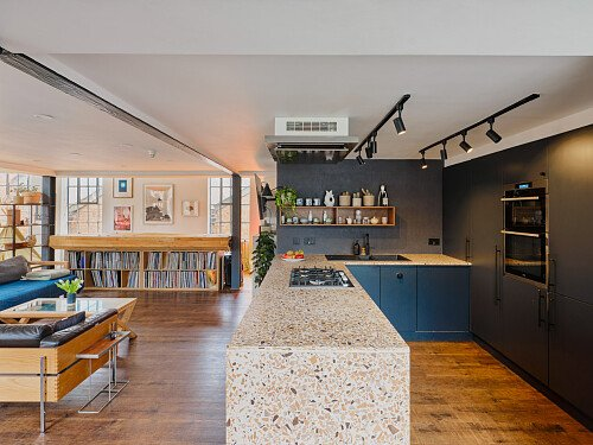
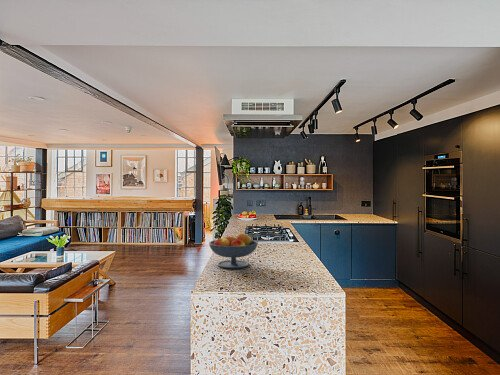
+ fruit bowl (233, 249)
